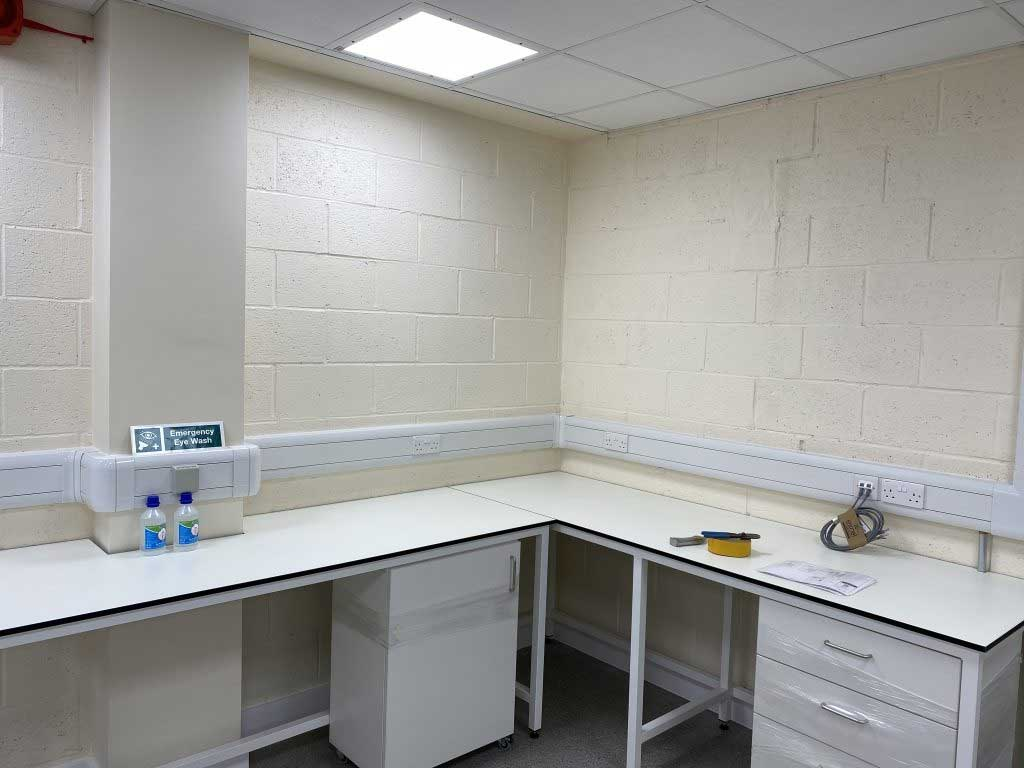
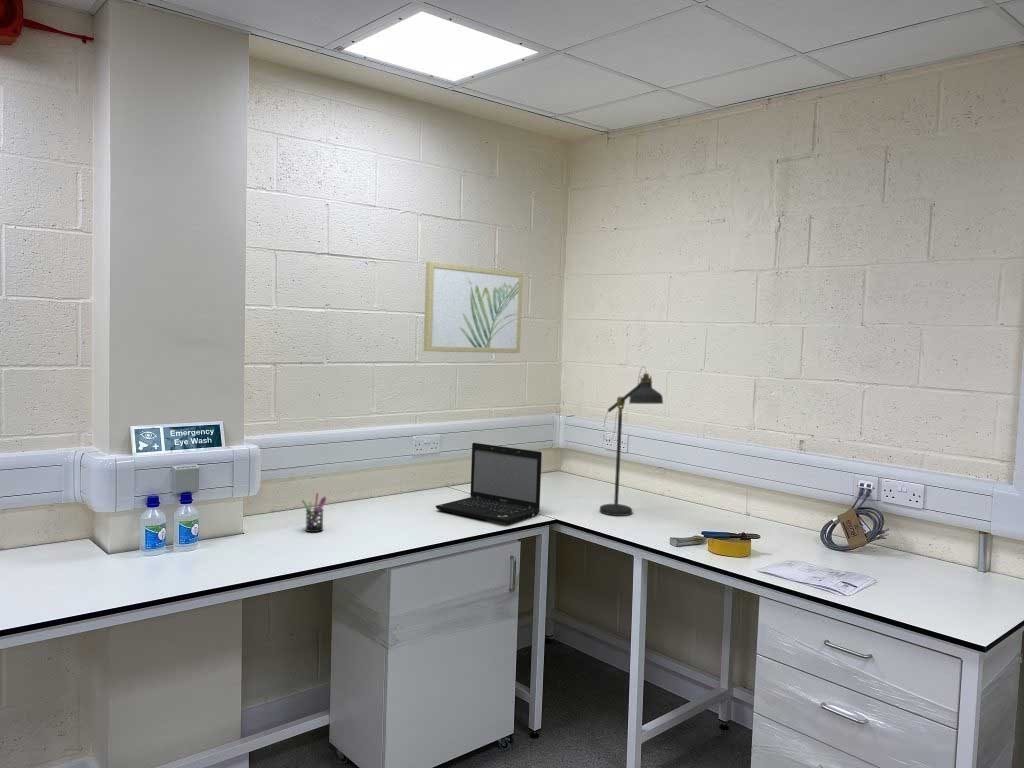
+ pen holder (312, 512)
+ desk lamp (620, 440)
+ laptop (488, 481)
+ wall art (475, 310)
